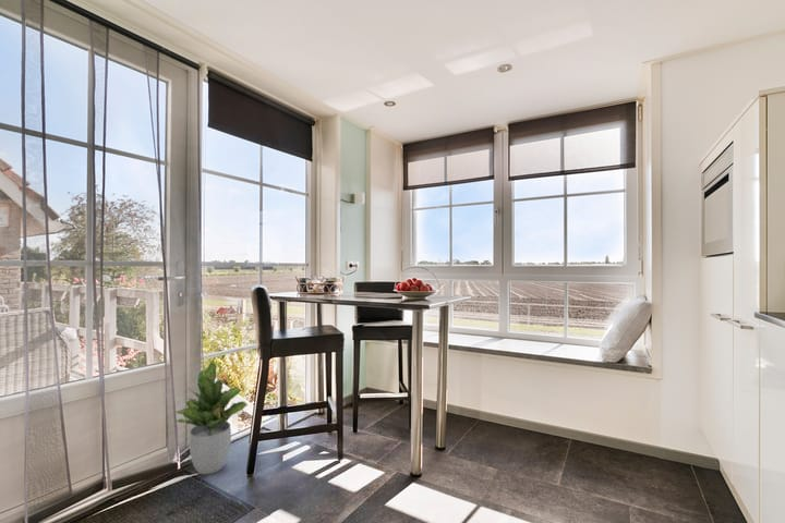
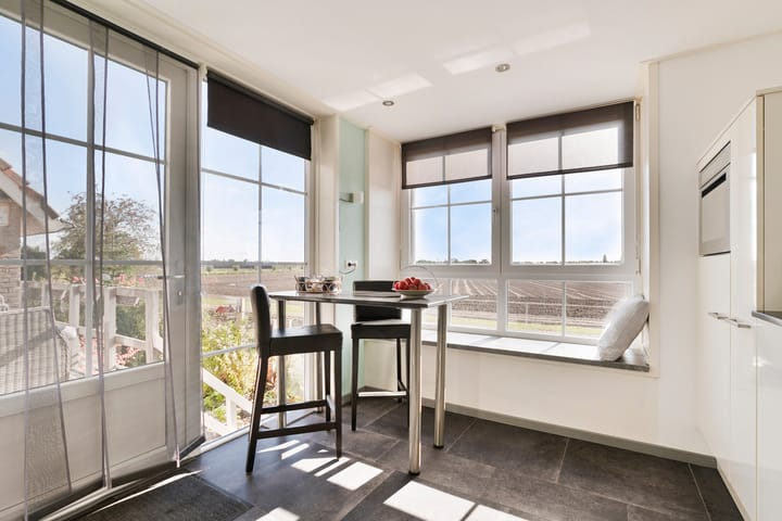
- potted plant (210, 416)
